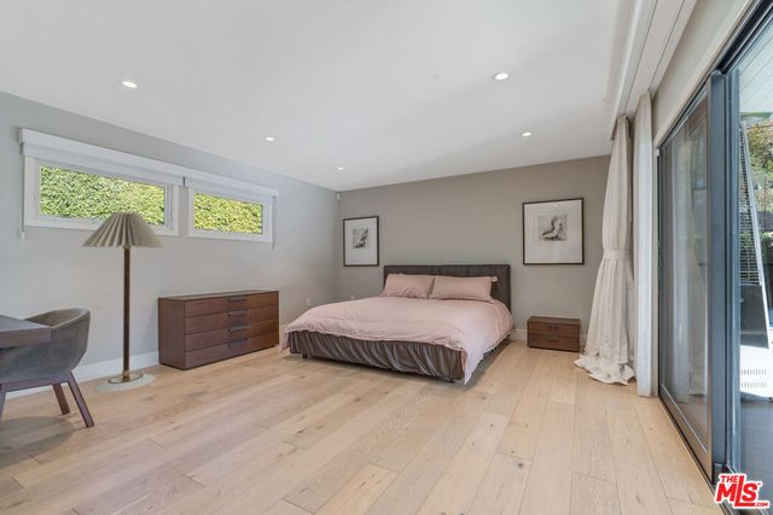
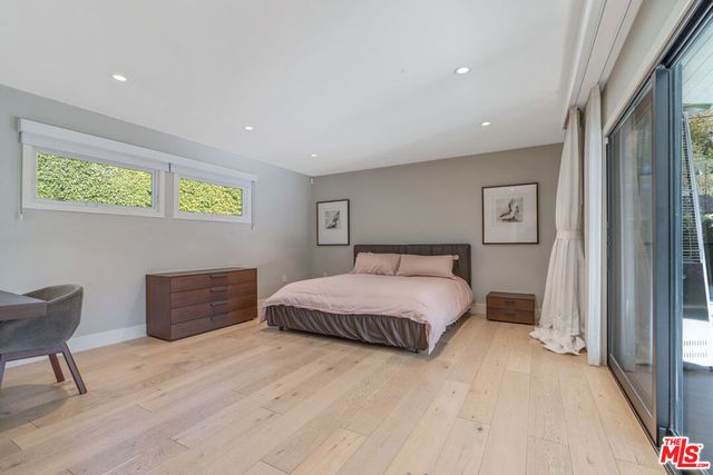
- floor lamp (126, 297)
